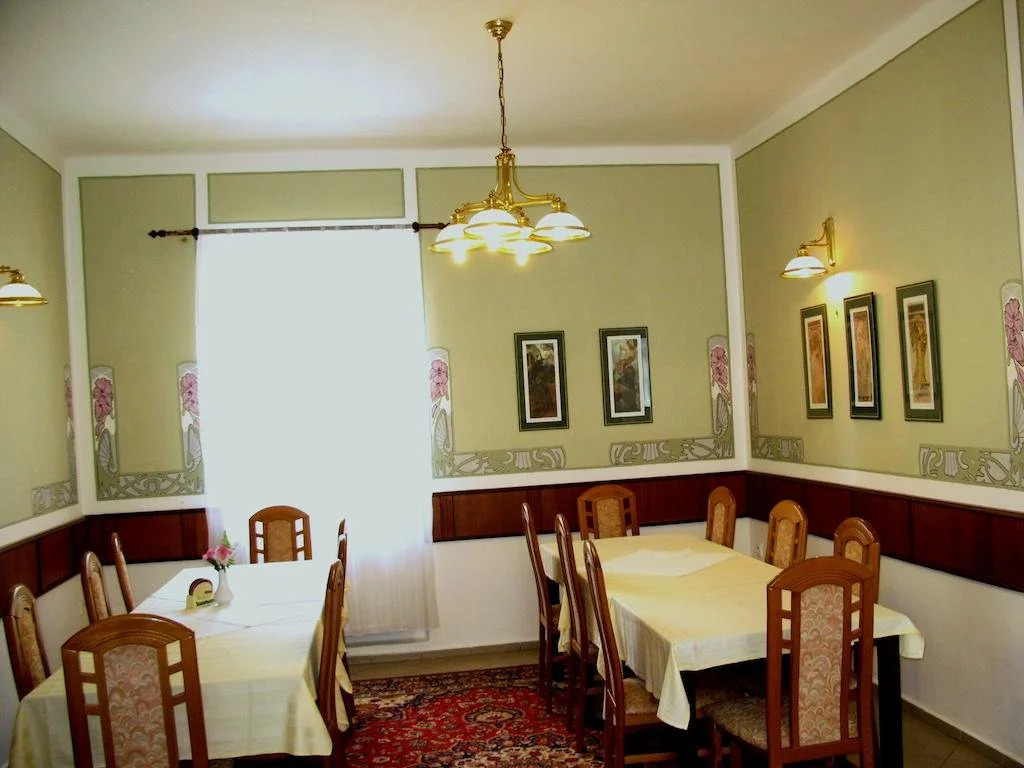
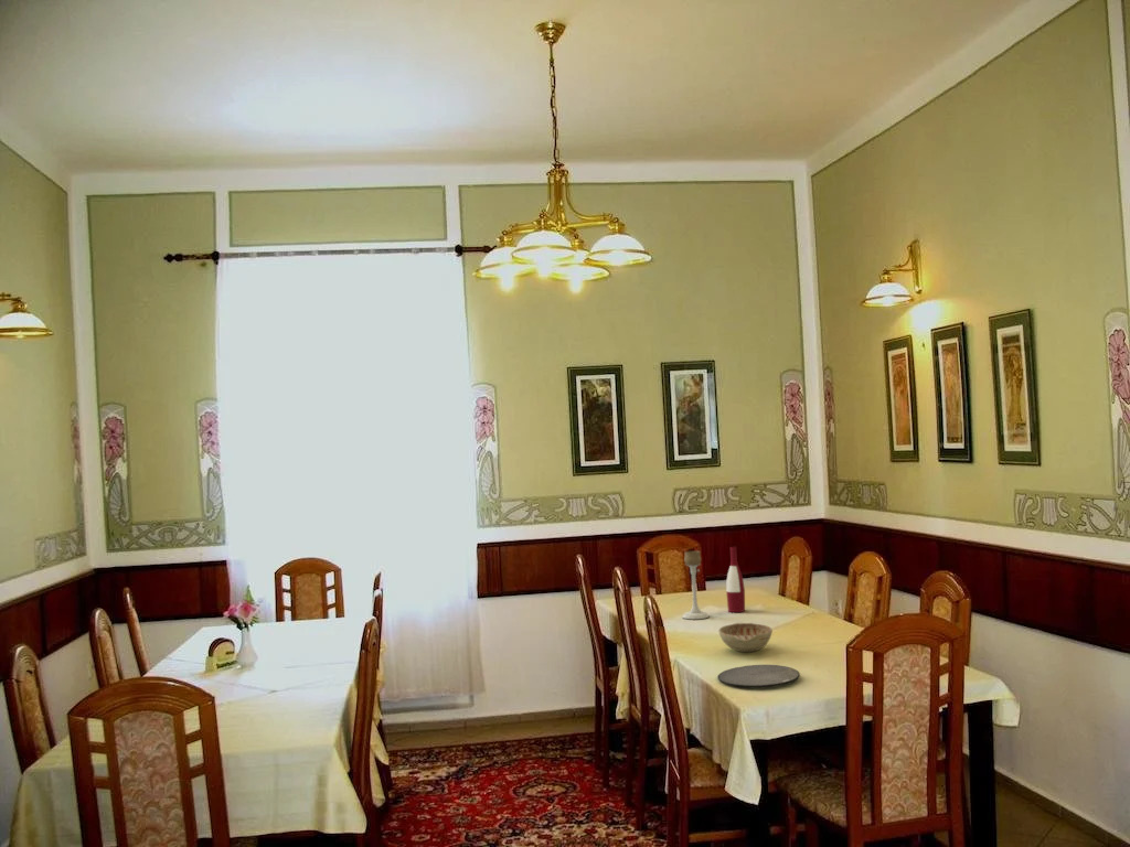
+ alcohol (734, 578)
+ plate (758, 675)
+ candle holder (693, 583)
+ decorative bowl (745, 639)
